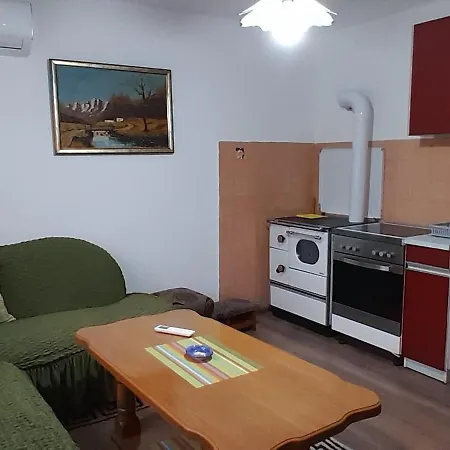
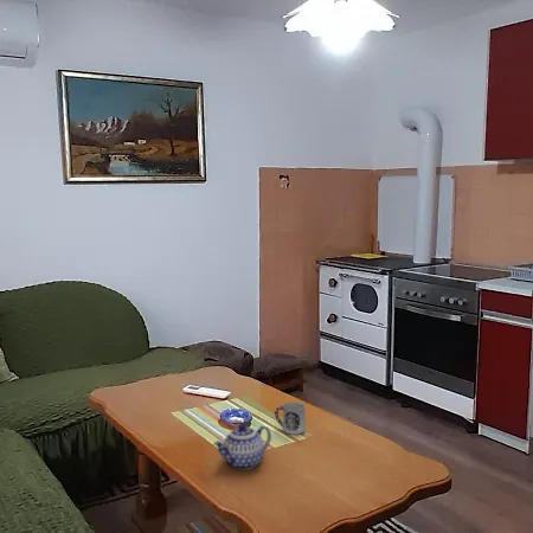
+ teapot (243, 444)
+ cup (289, 417)
